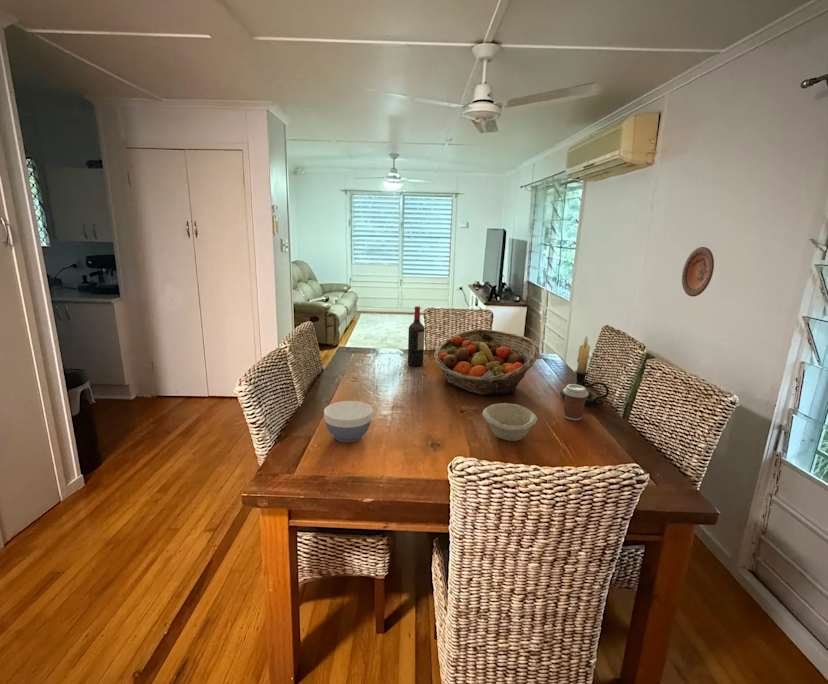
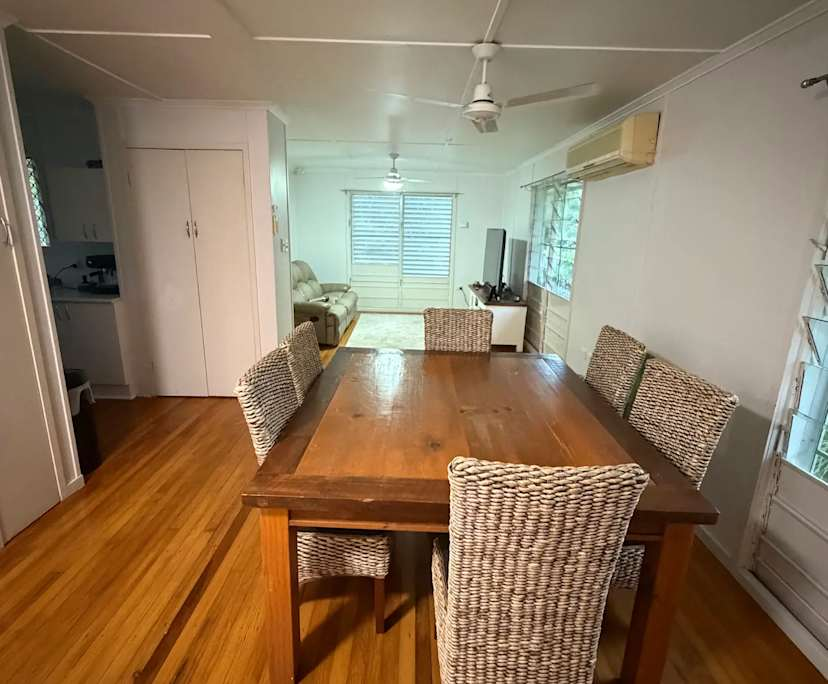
- bowl (348, 423)
- bowl (508, 424)
- decorative plate (698, 272)
- coffee cup (574, 402)
- fruit basket (484, 360)
- candle holder (586, 368)
- wine bottle (416, 335)
